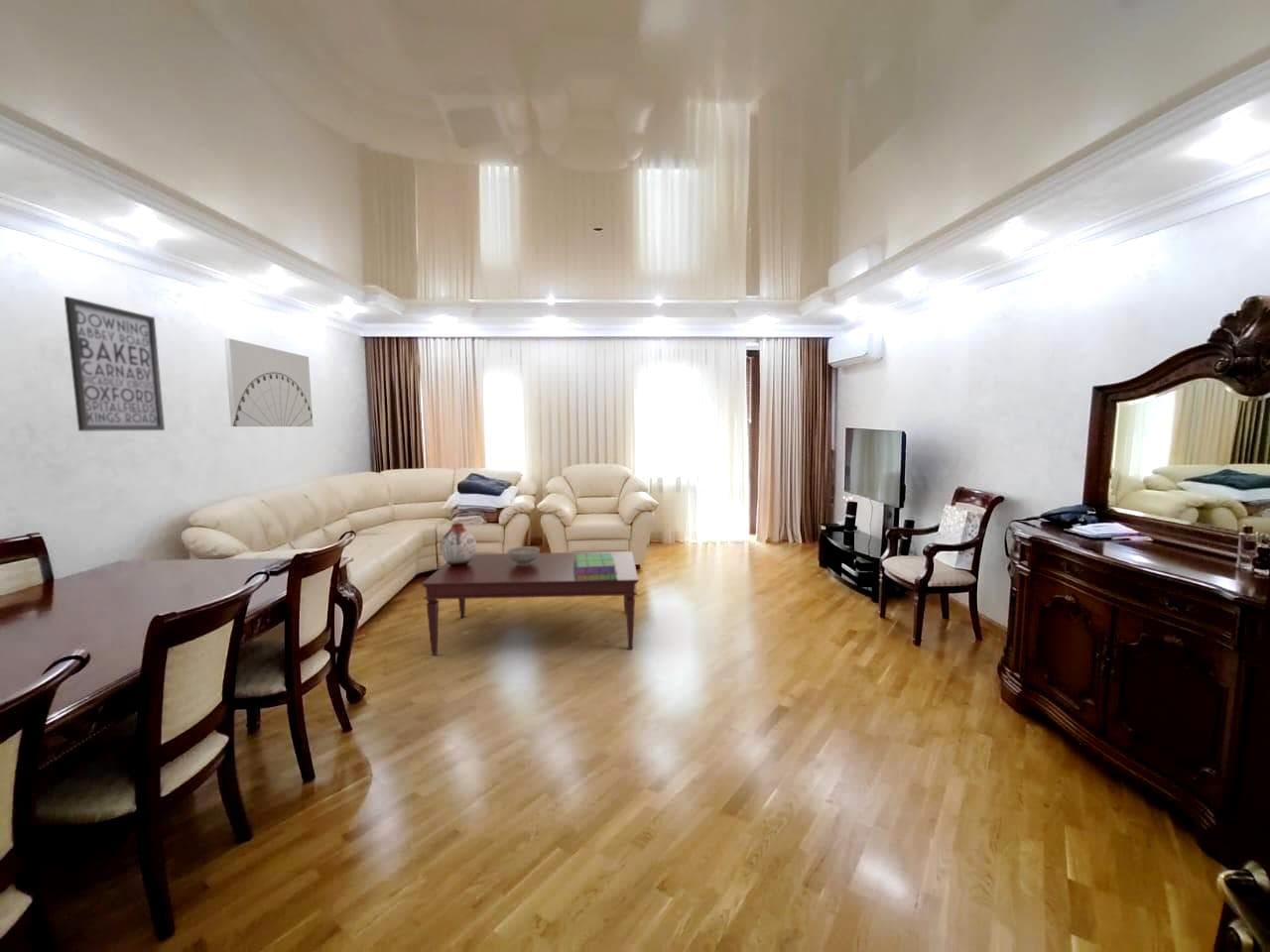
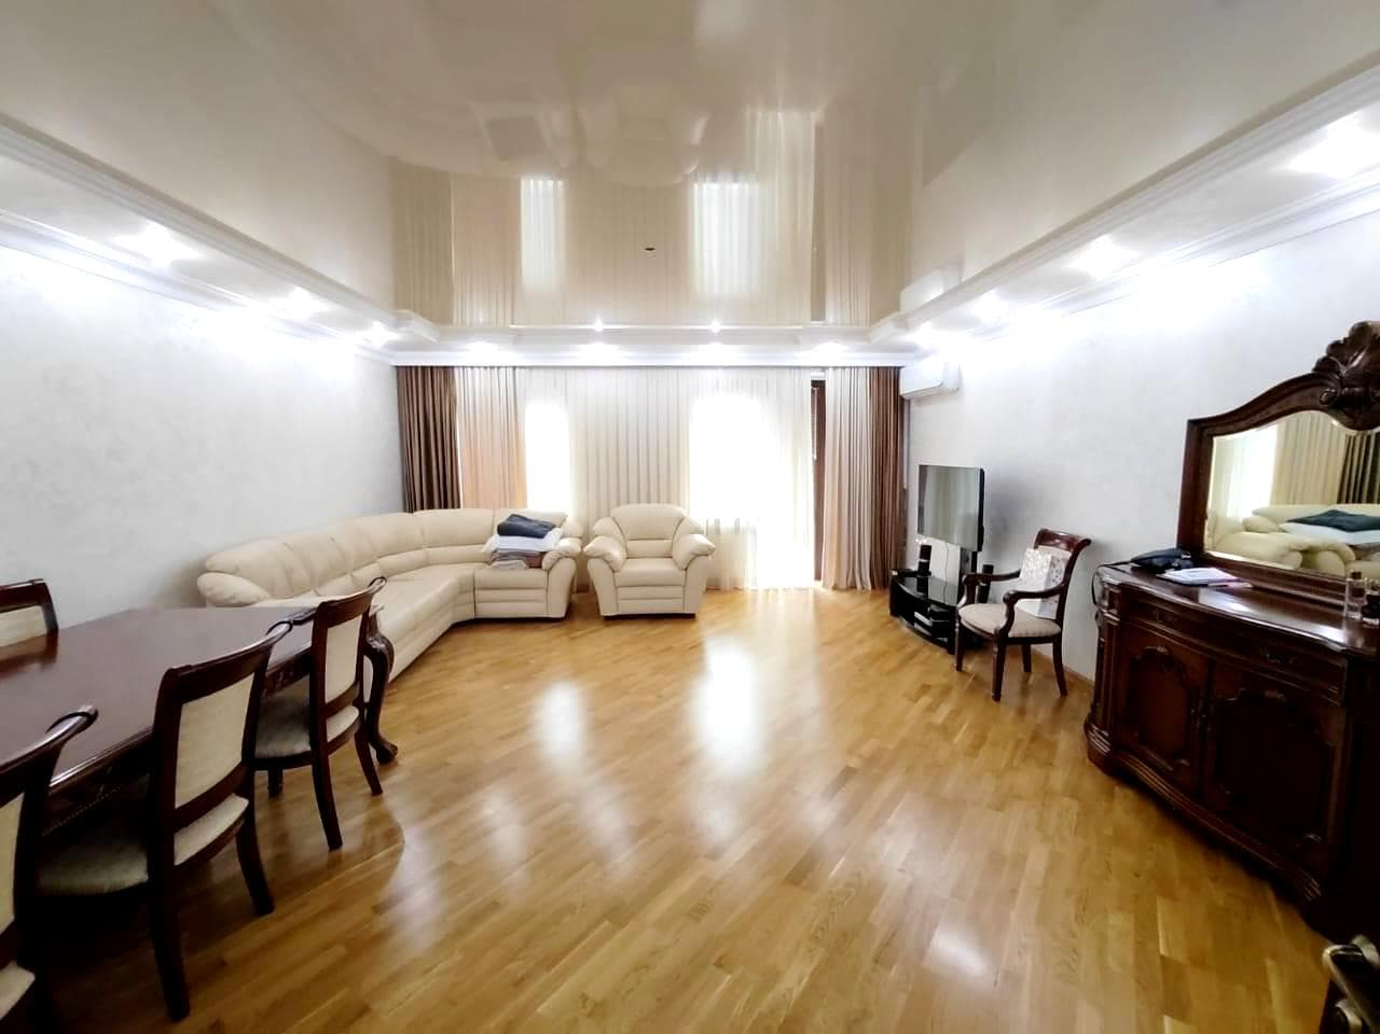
- coffee table (539, 596)
- wall art (119, 370)
- stack of books (594, 565)
- wall art (274, 388)
- decorative bowl (523, 556)
- vase (457, 543)
